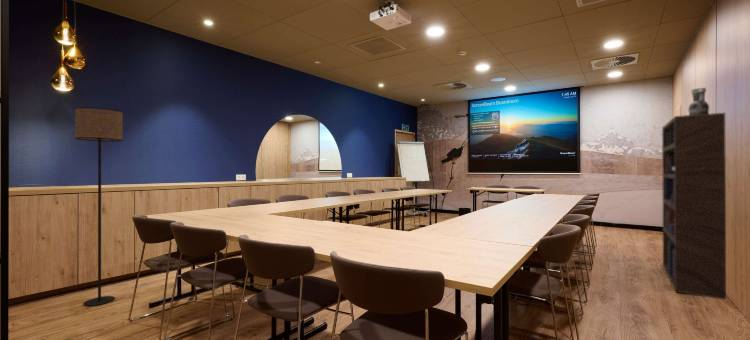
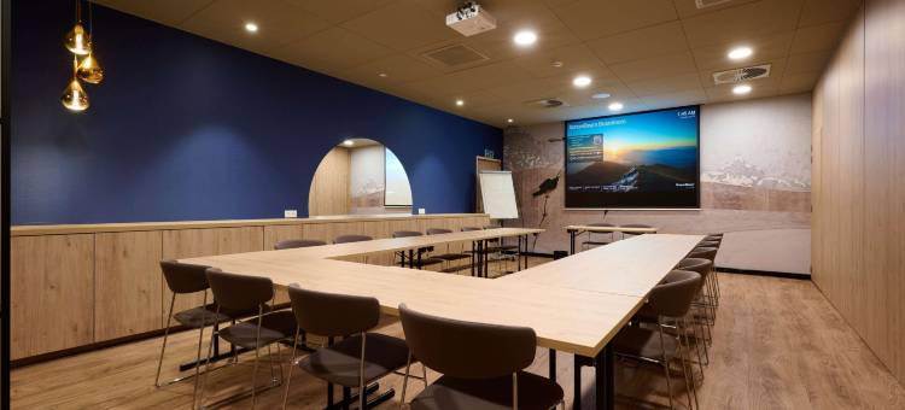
- ceramic jug (699, 101)
- floor lamp (99, 205)
- bookcase (689, 200)
